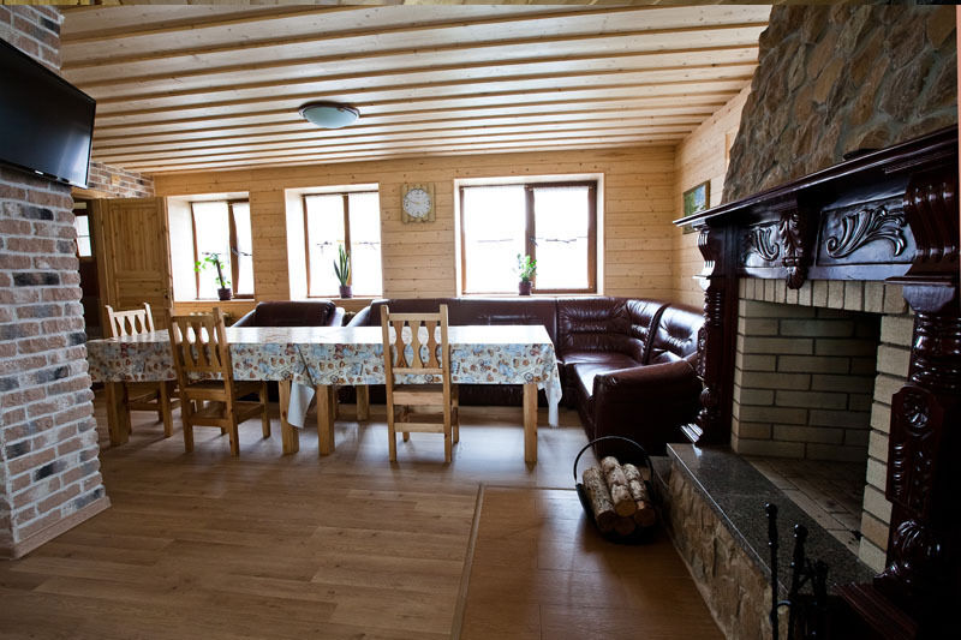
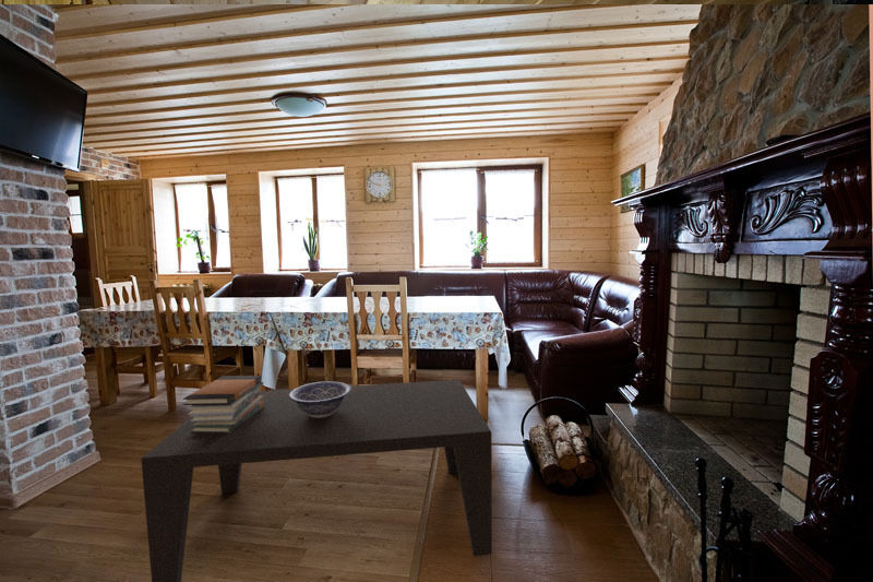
+ coffee table (338, 454)
+ decorative bowl (321, 401)
+ book stack (227, 402)
